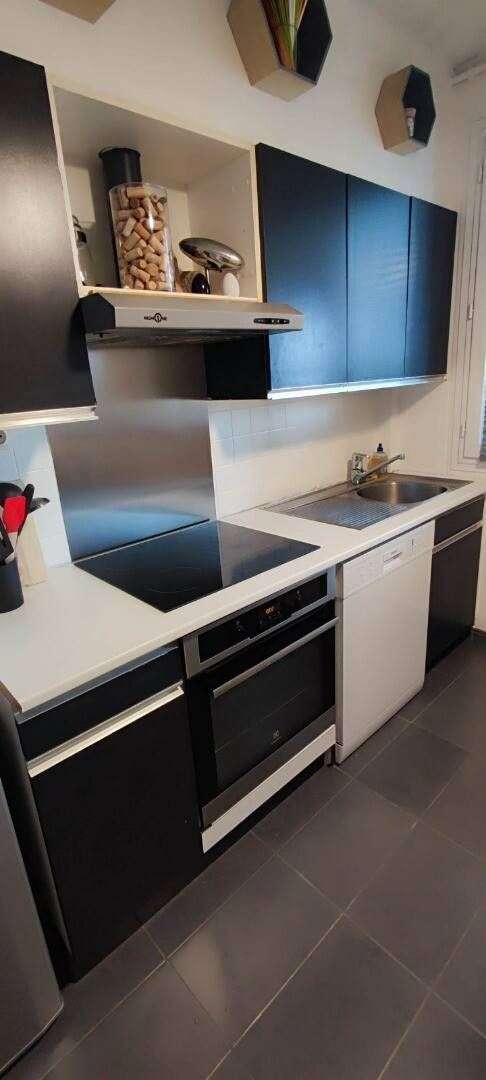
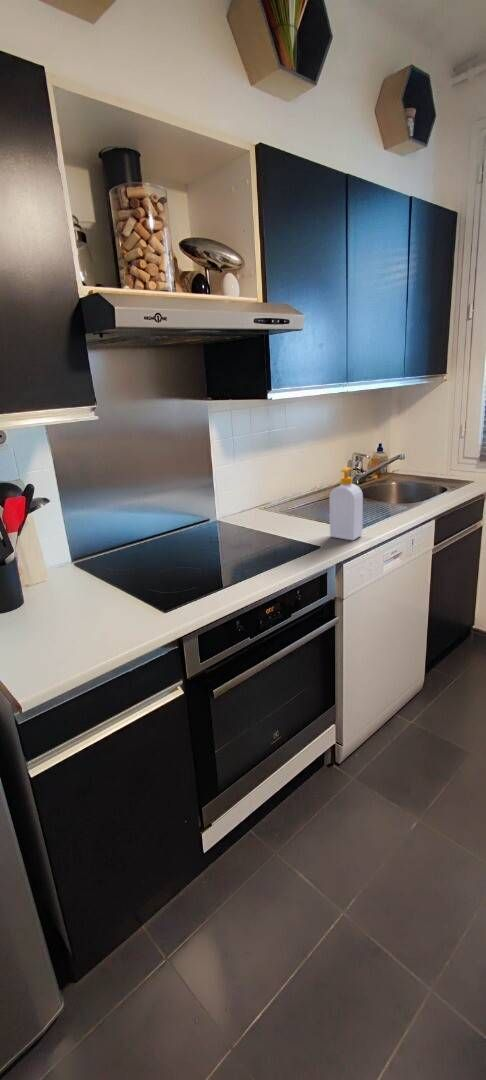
+ soap bottle (346, 502)
